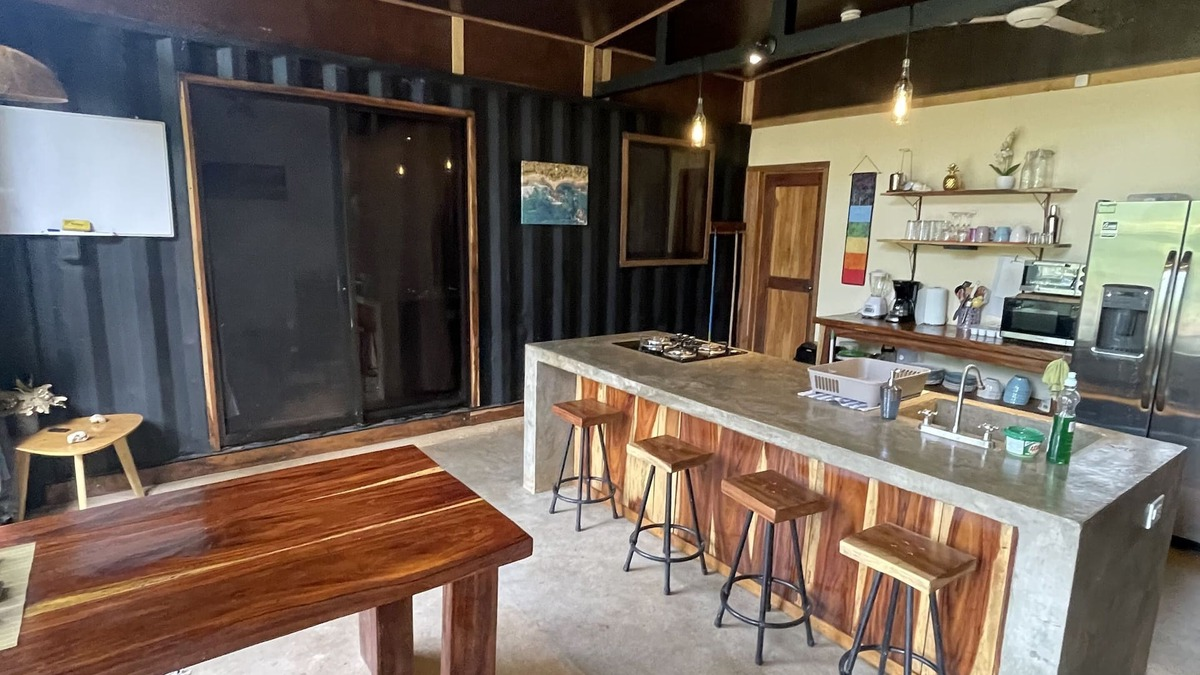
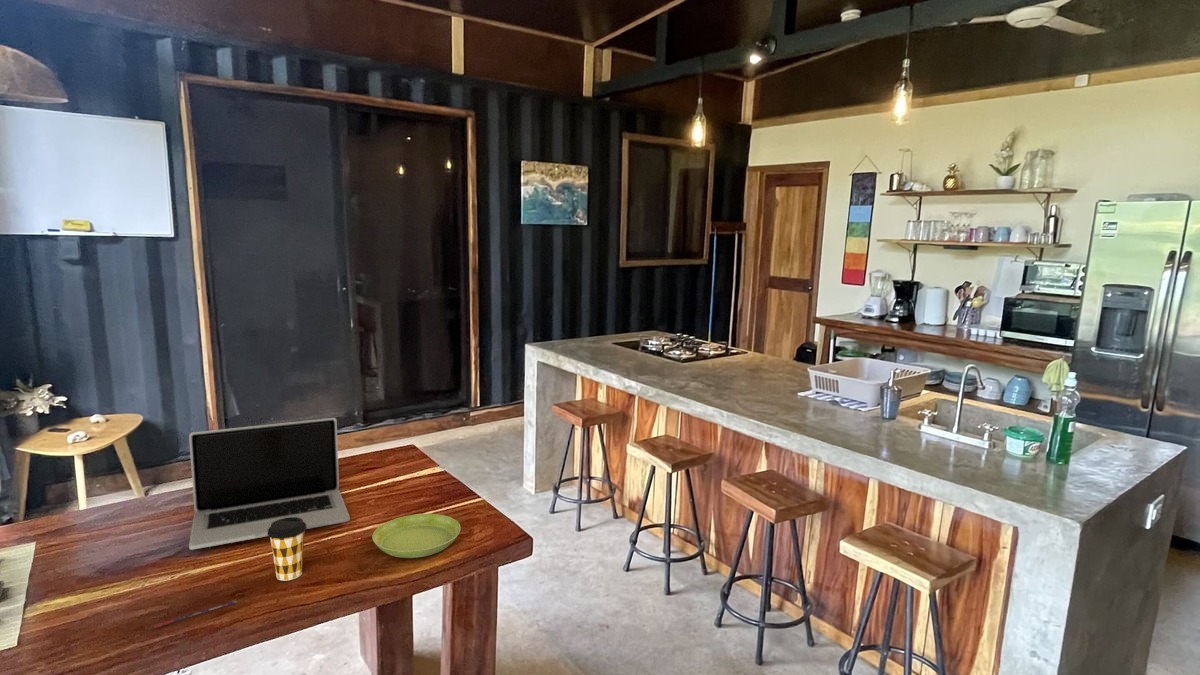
+ saucer (417, 536)
+ laptop (270, 478)
+ coffee cup (288, 549)
+ pen (197, 613)
